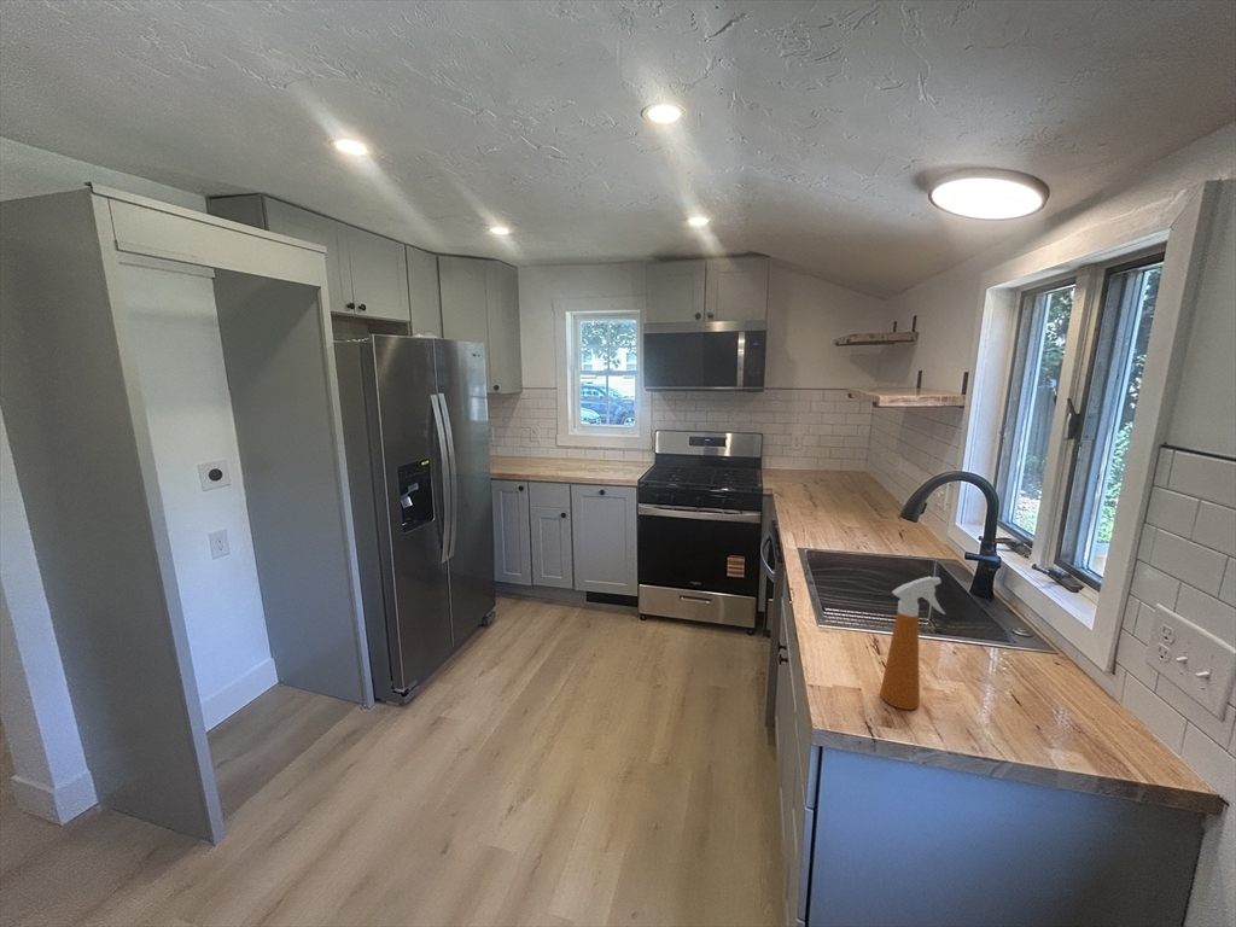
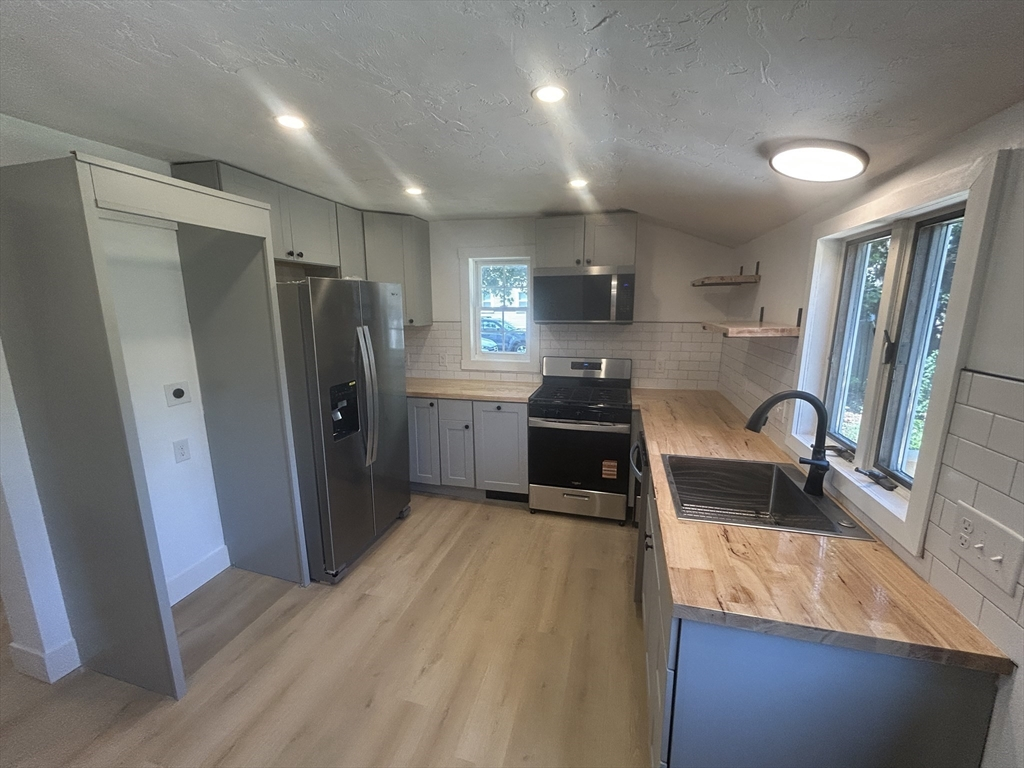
- spray bottle (914, 639)
